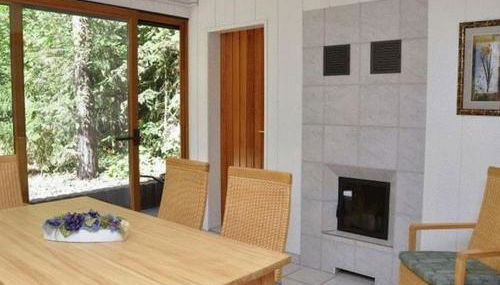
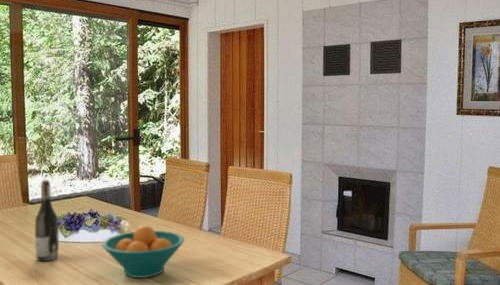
+ wine bottle (46, 219)
+ fruit bowl (144, 249)
